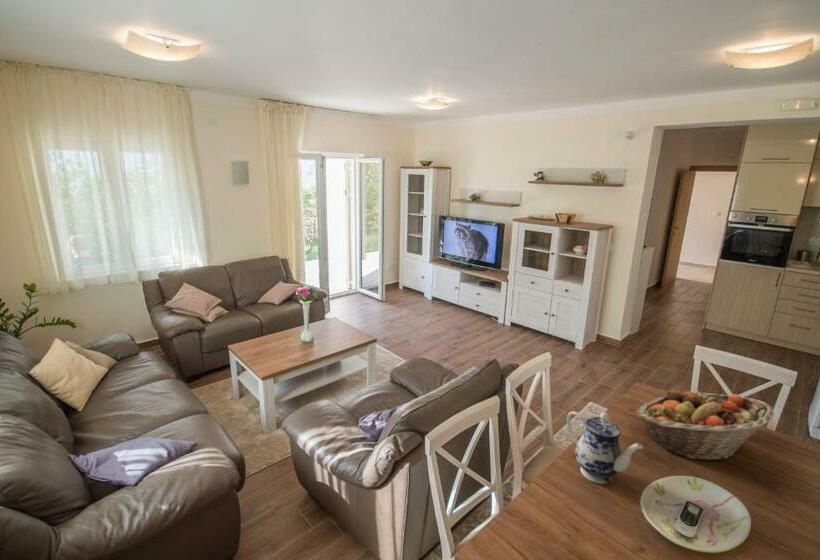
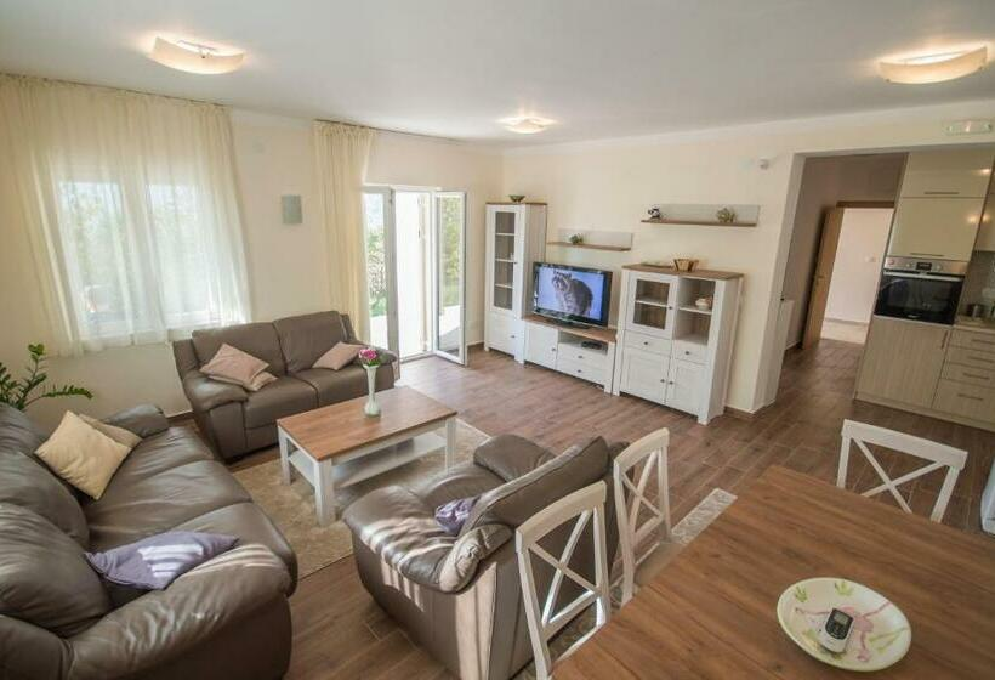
- fruit basket (700, 418)
- teapot (600, 444)
